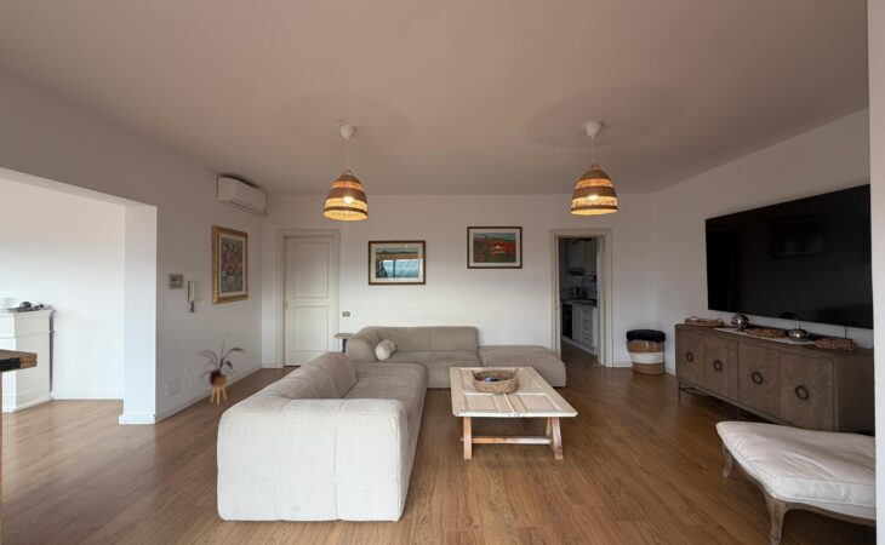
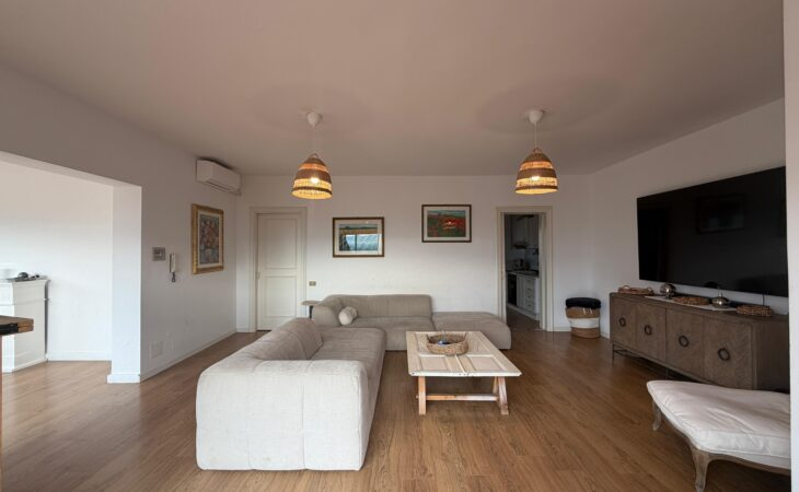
- house plant (218, 369)
